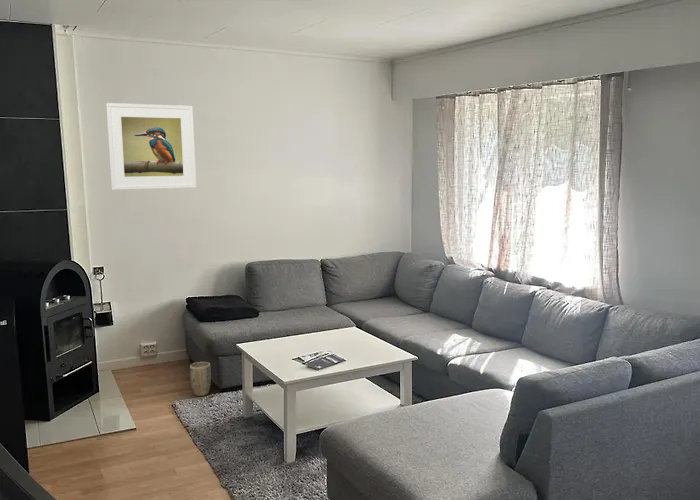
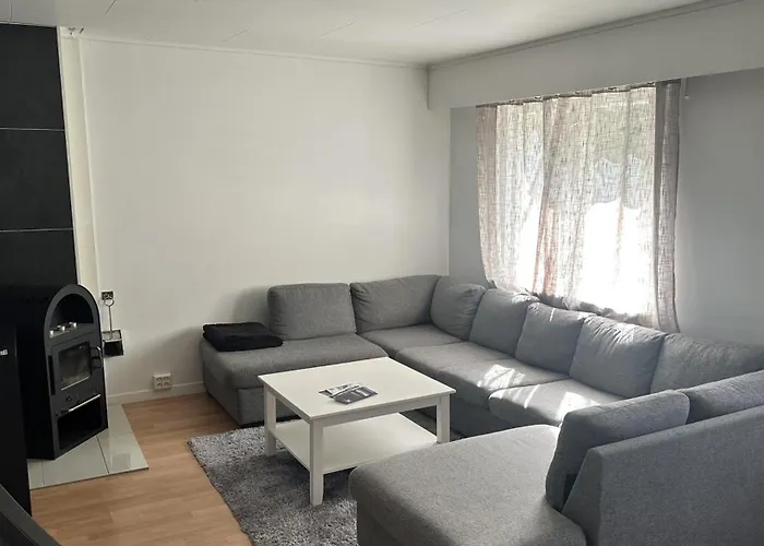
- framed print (152, 147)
- plant pot (200, 379)
